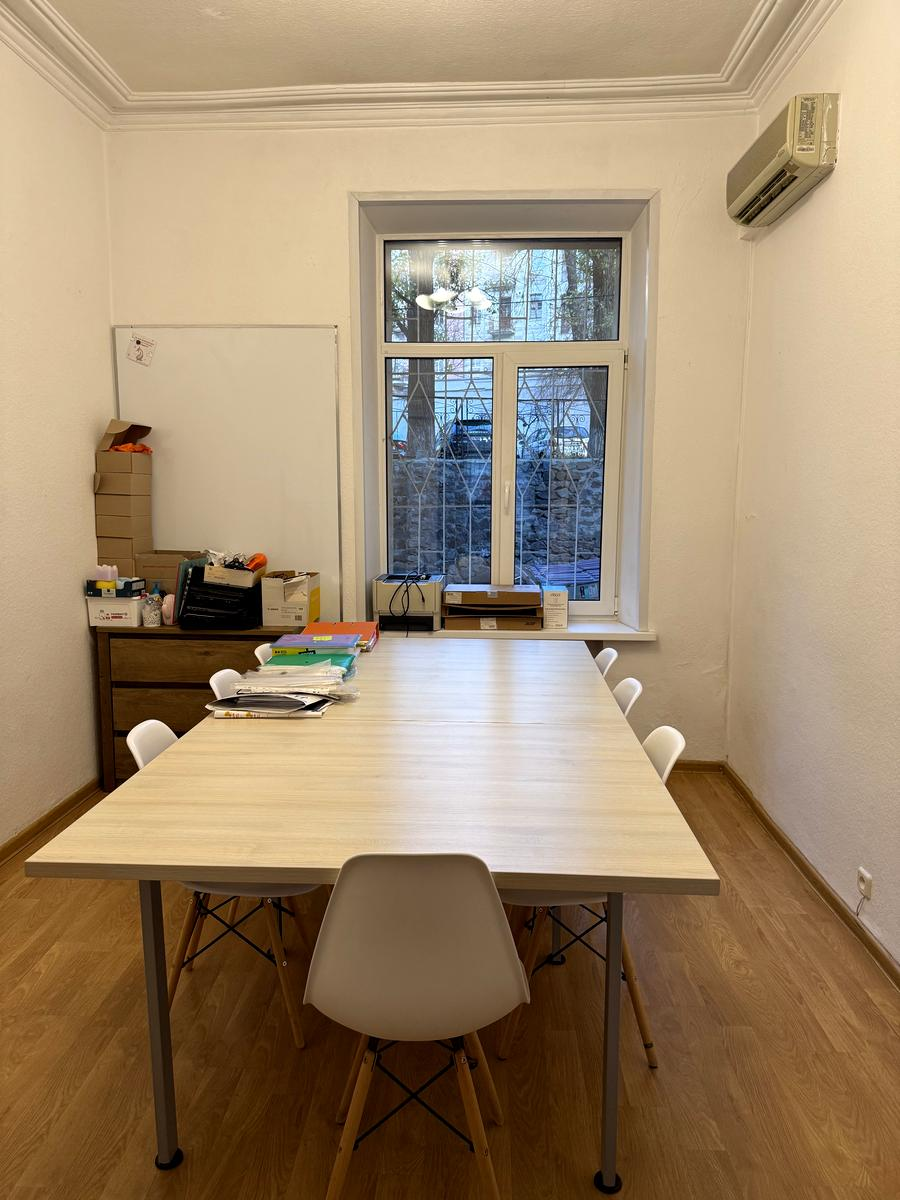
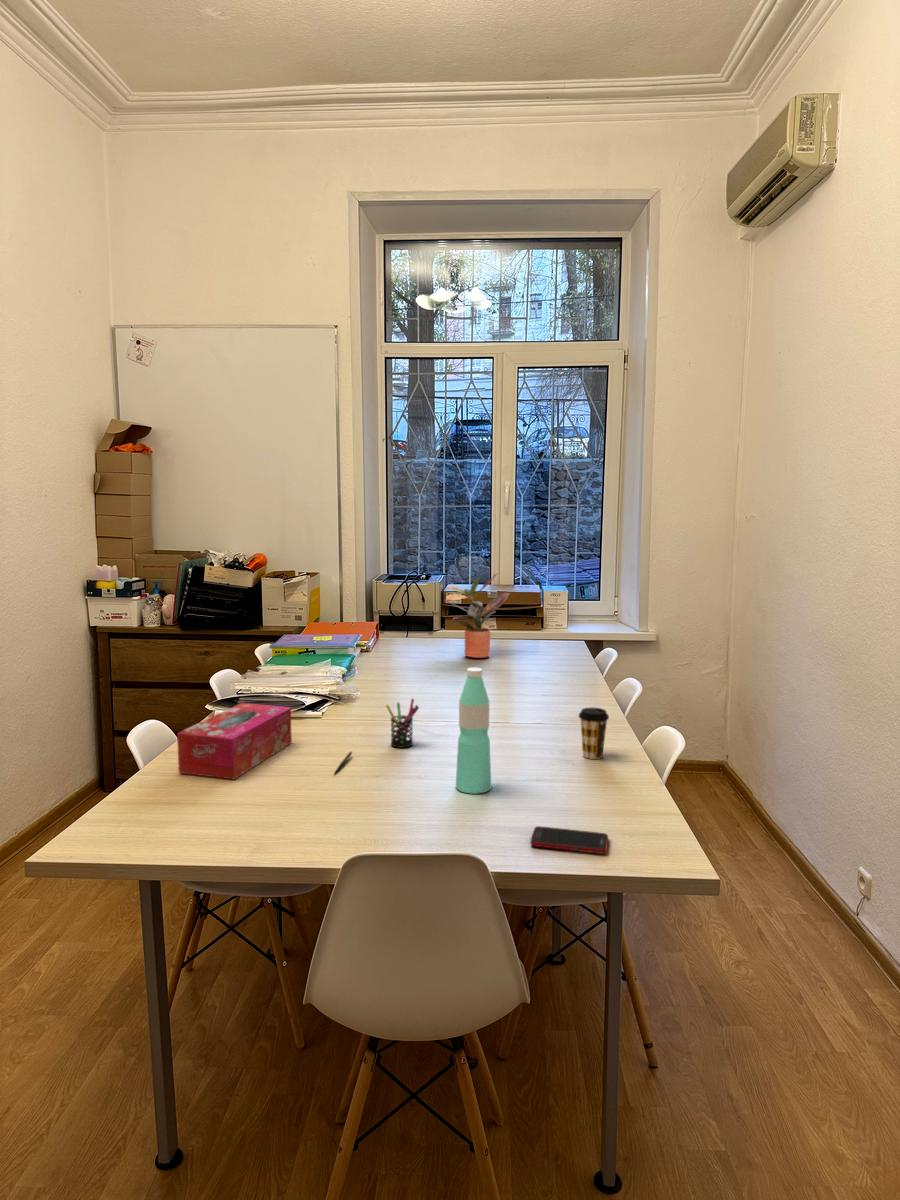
+ cell phone (569, 840)
+ pen holder (401, 721)
+ water bottle (474, 728)
+ pen (342, 762)
+ potted plant (470, 614)
+ tissue box (237, 738)
+ coffee cup (593, 733)
